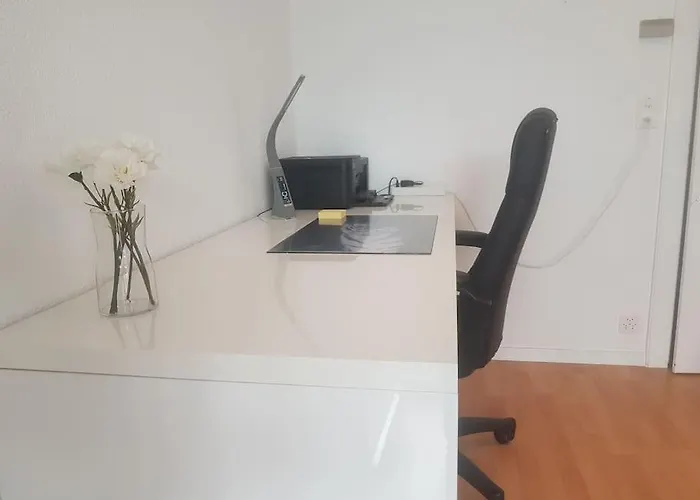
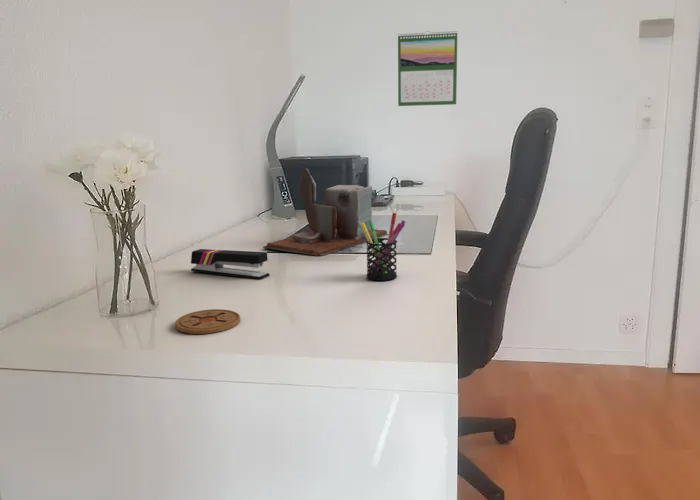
+ stapler (228, 261)
+ pen holder (381, 245)
+ calendar (427, 68)
+ desk organizer (327, 204)
+ coaster (208, 320)
